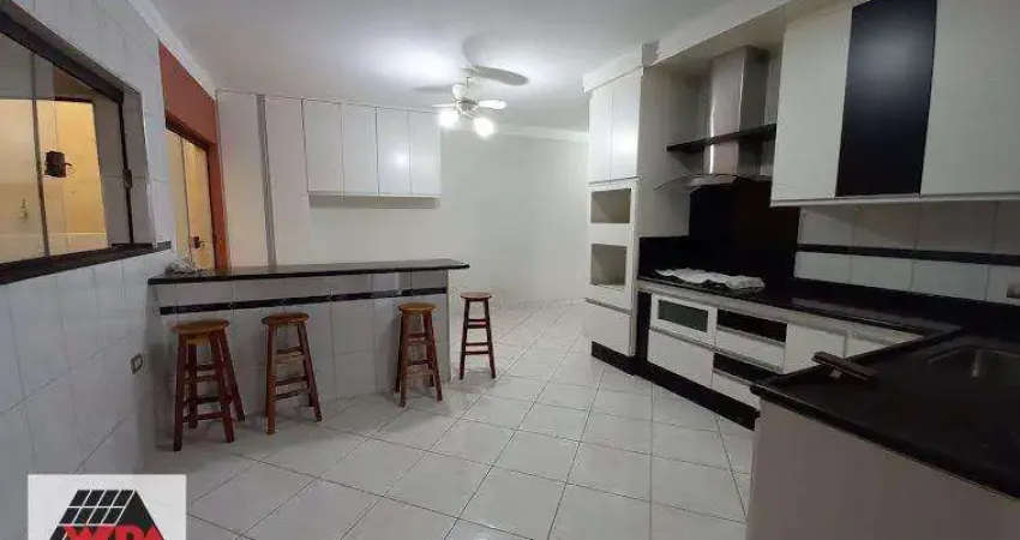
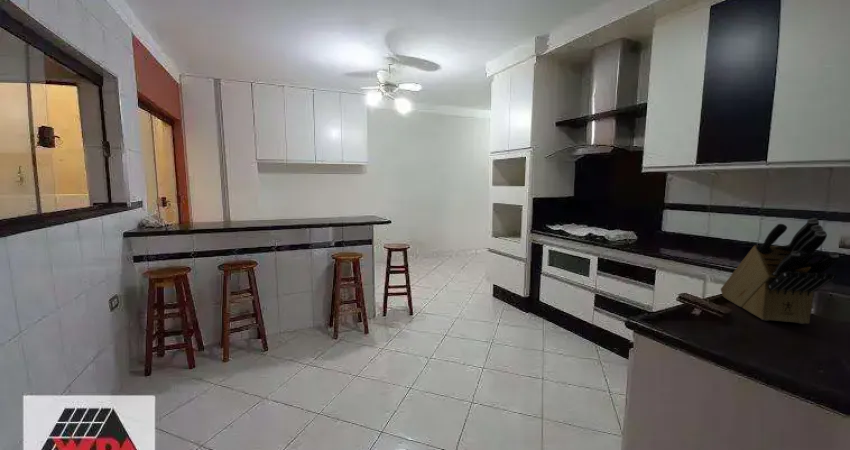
+ knife block (772, 265)
